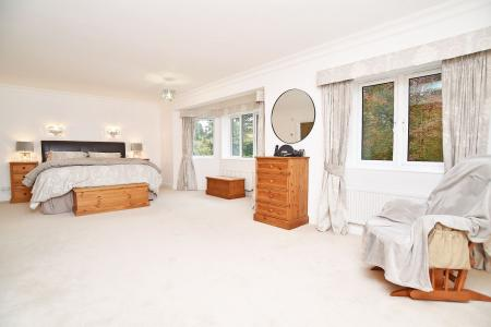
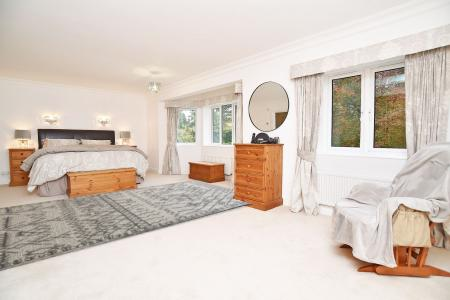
+ rug (137, 204)
